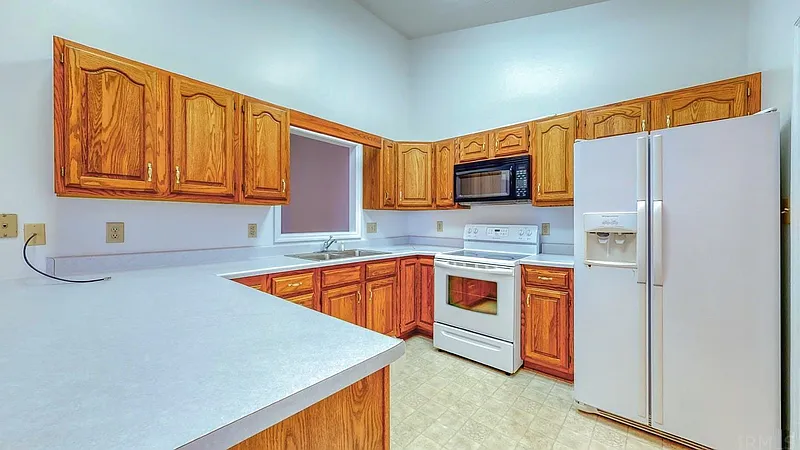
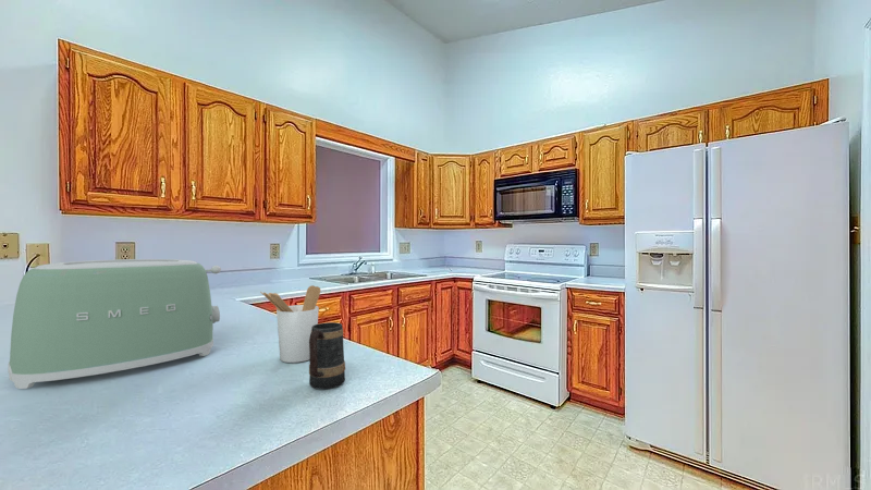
+ utensil holder (290, 322)
+ toaster (125, 310)
+ mug (323, 355)
